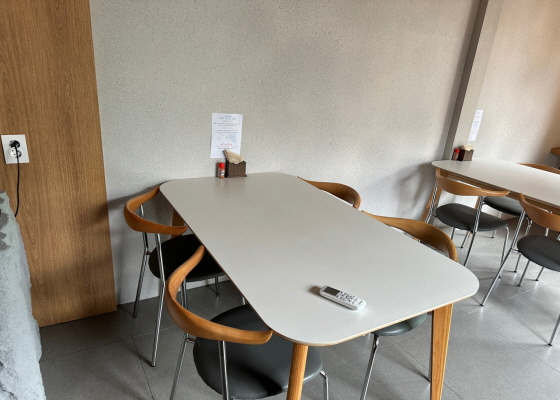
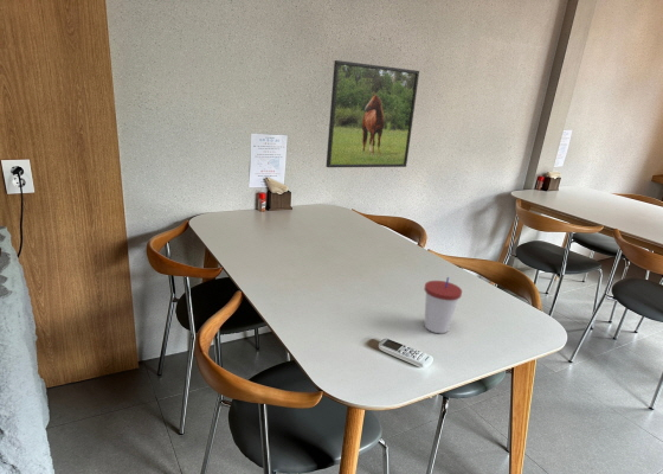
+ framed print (373, 117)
+ cup (440, 302)
